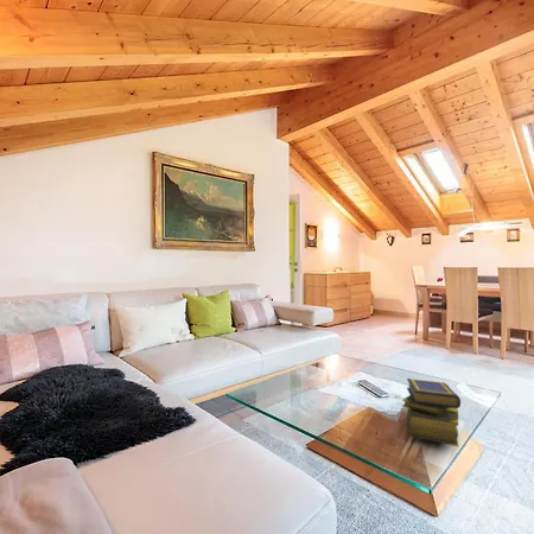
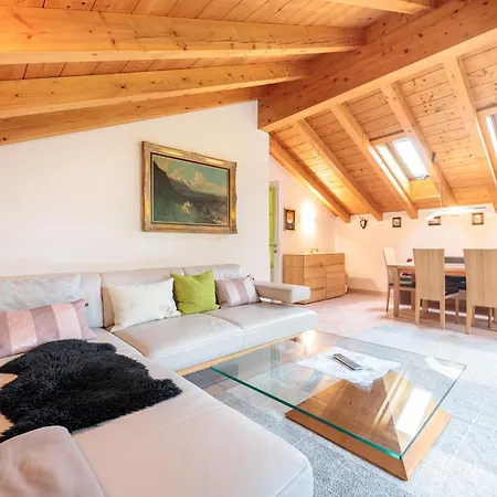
- stack of books (430, 406)
